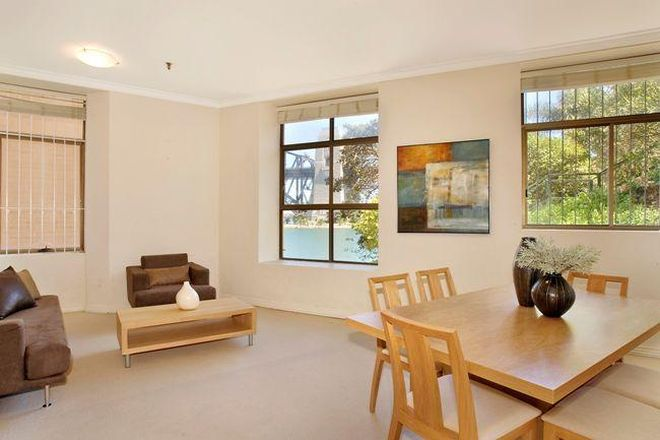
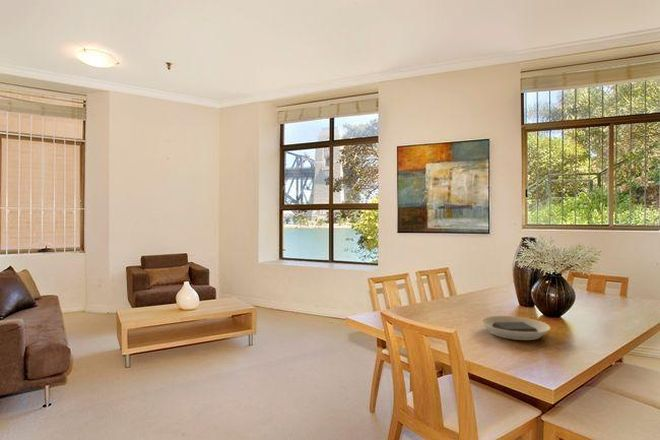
+ plate (514, 328)
